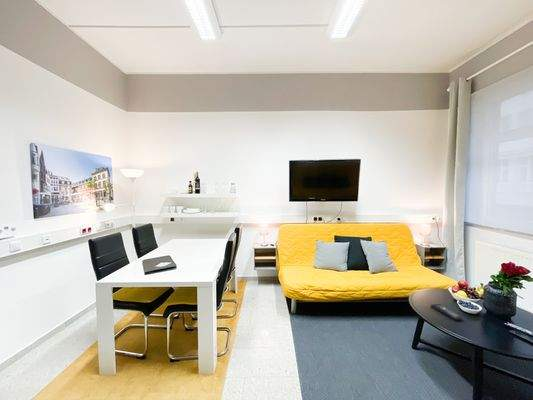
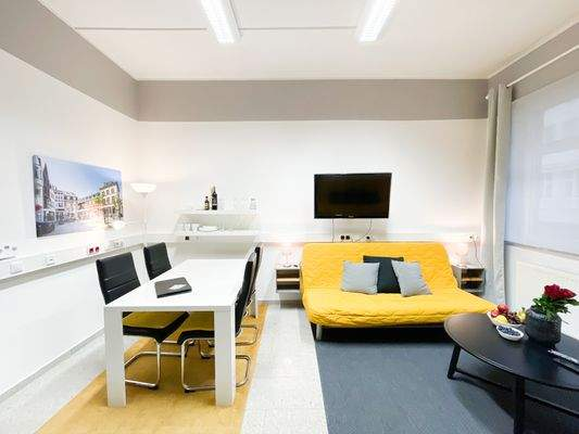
- remote control (445, 311)
